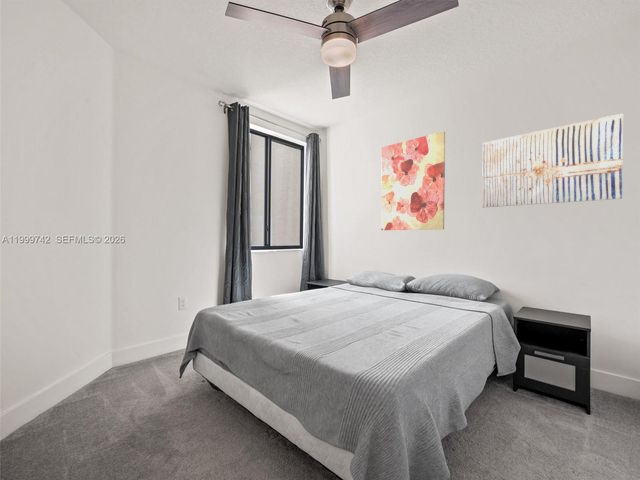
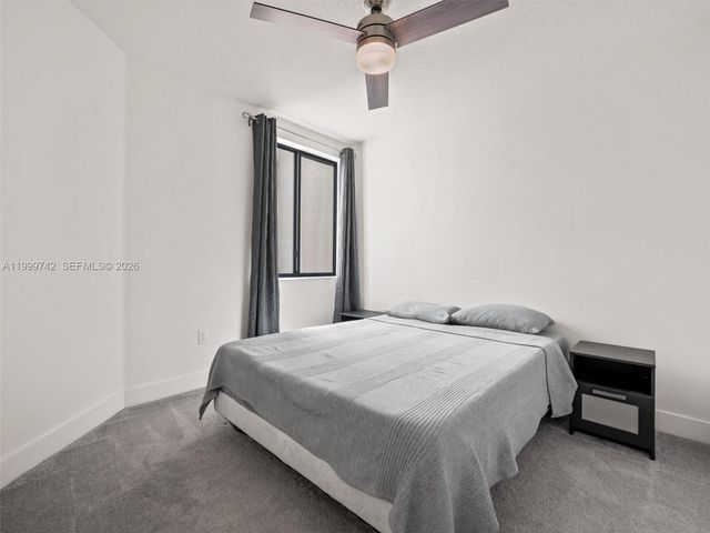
- wall art (543, 167)
- wall art (410, 185)
